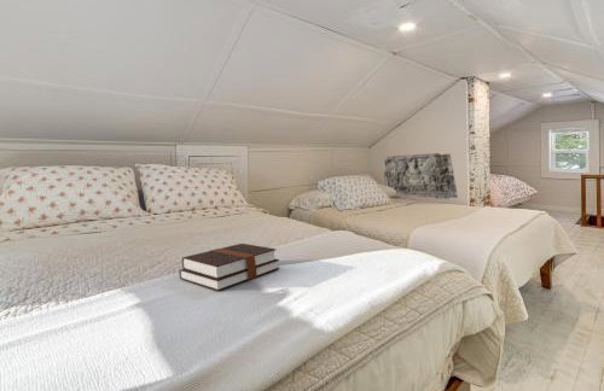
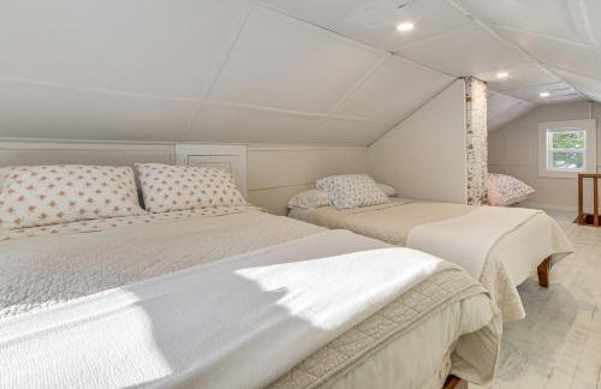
- stone relief (416, 176)
- hardback book (231, 262)
